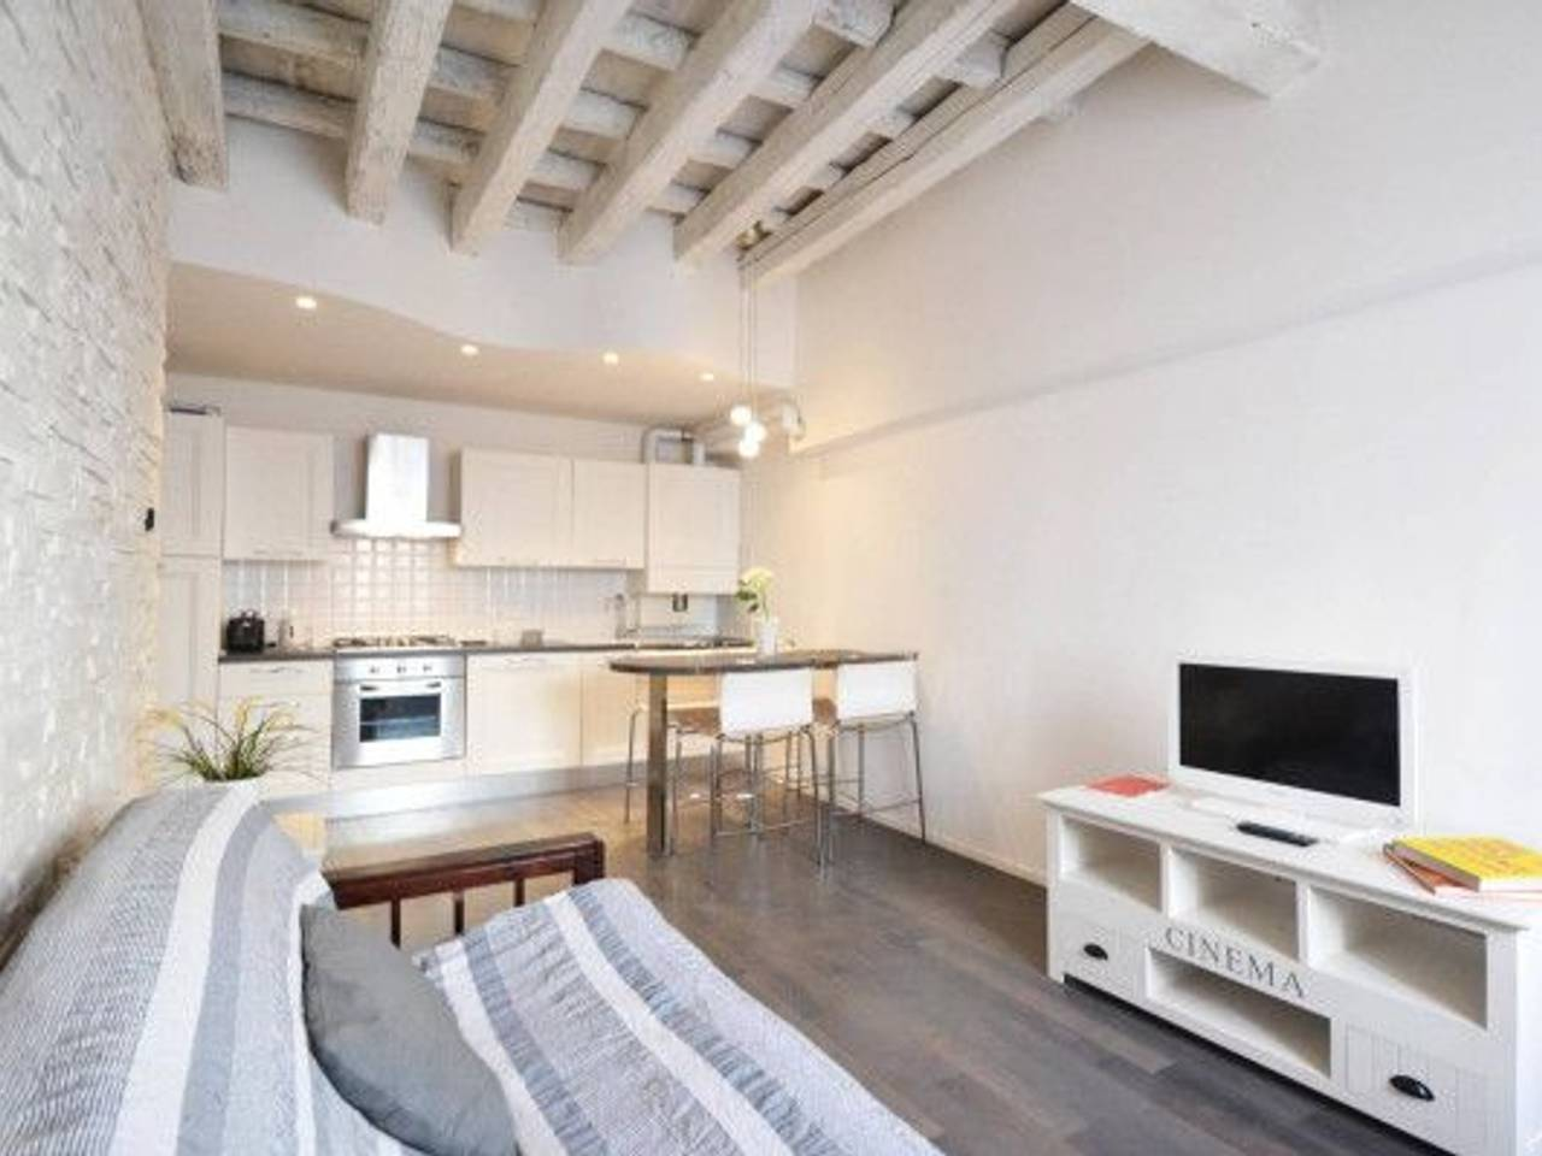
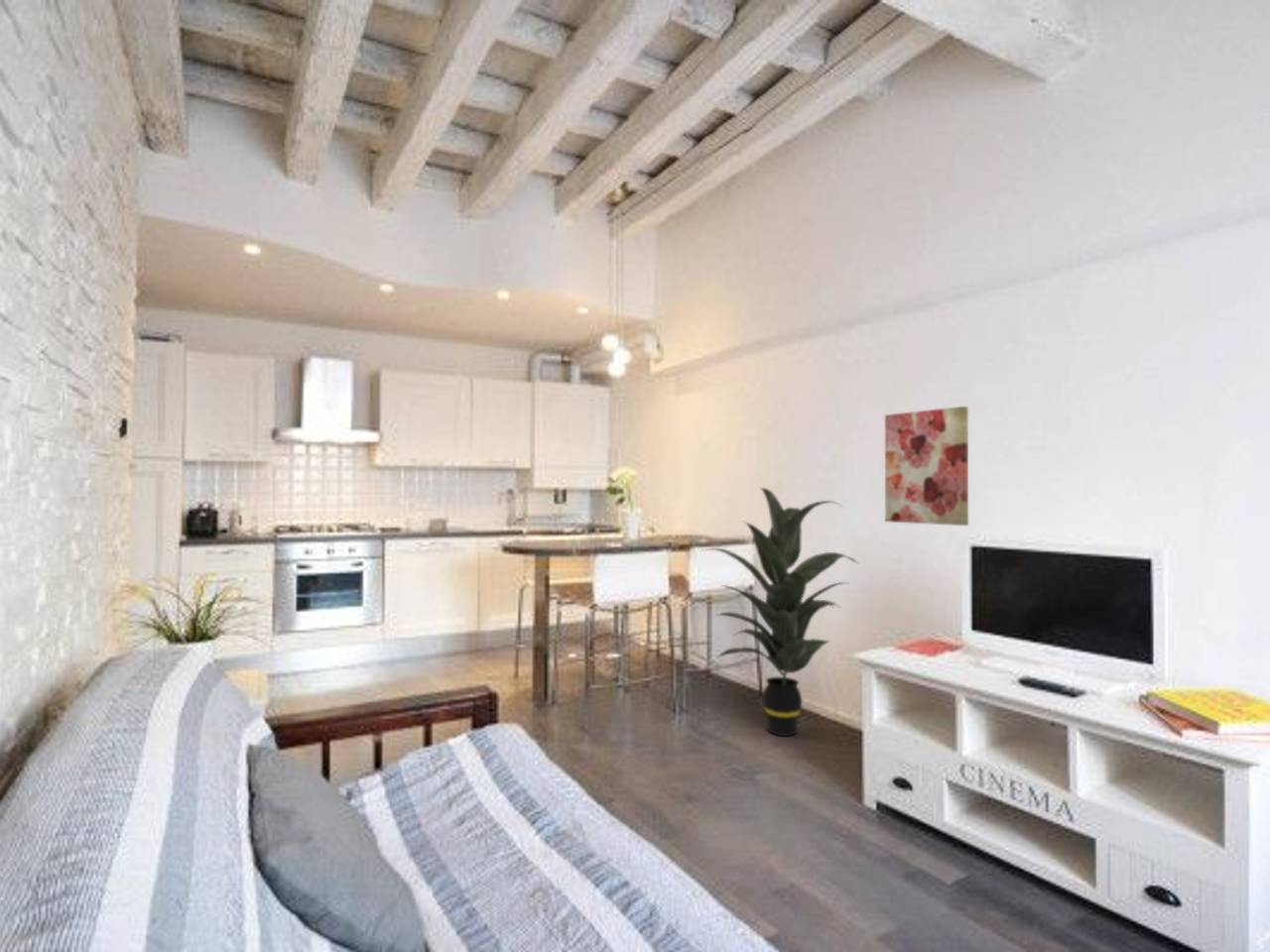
+ wall art (924, 467)
+ indoor plant (781, 607)
